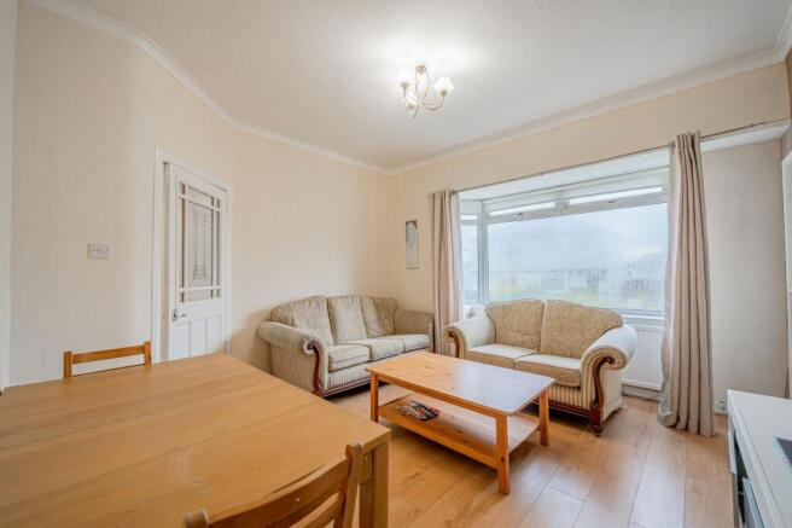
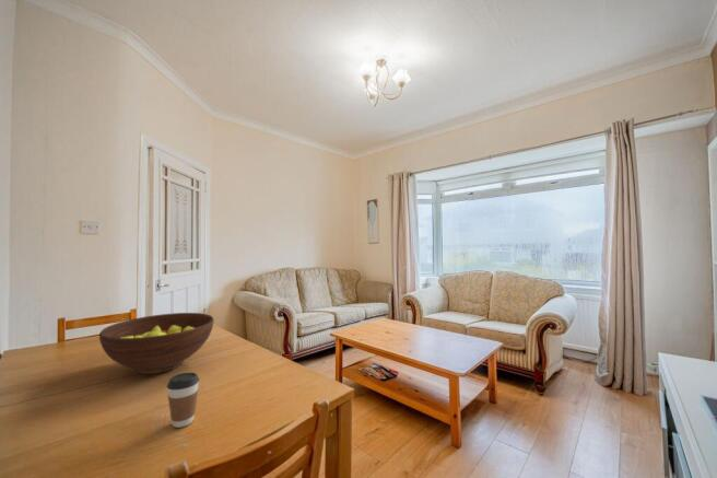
+ fruit bowl (161, 345)
+ coffee cup (183, 399)
